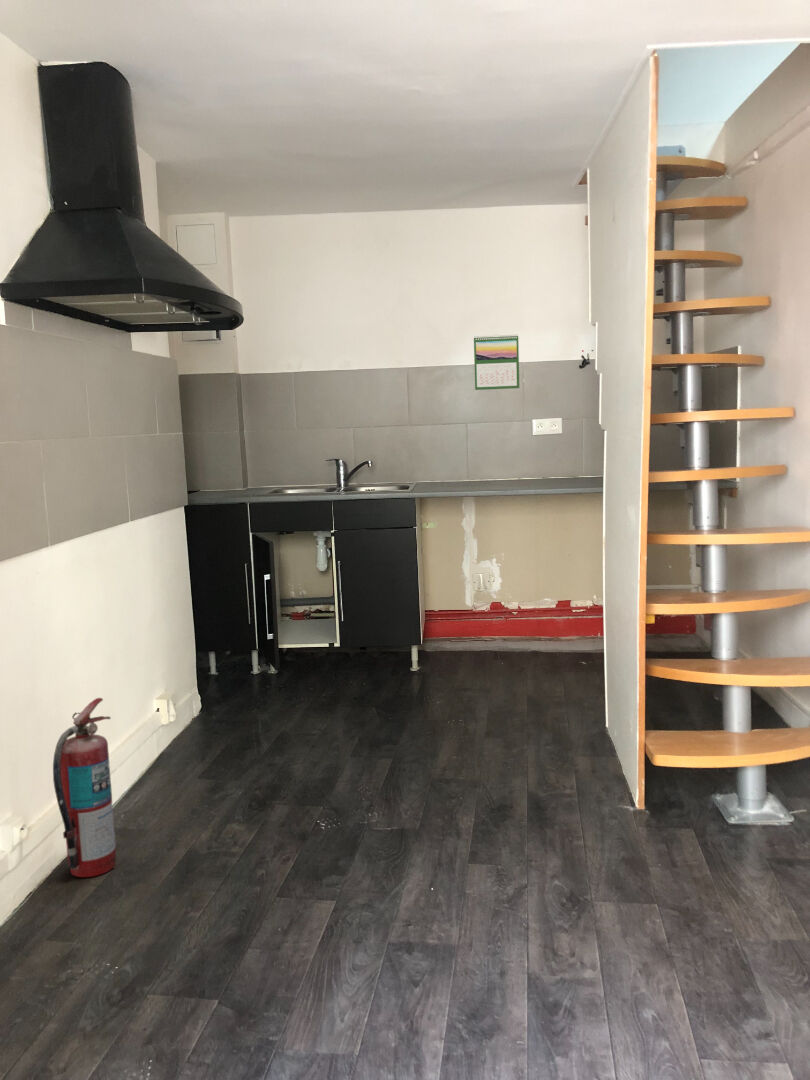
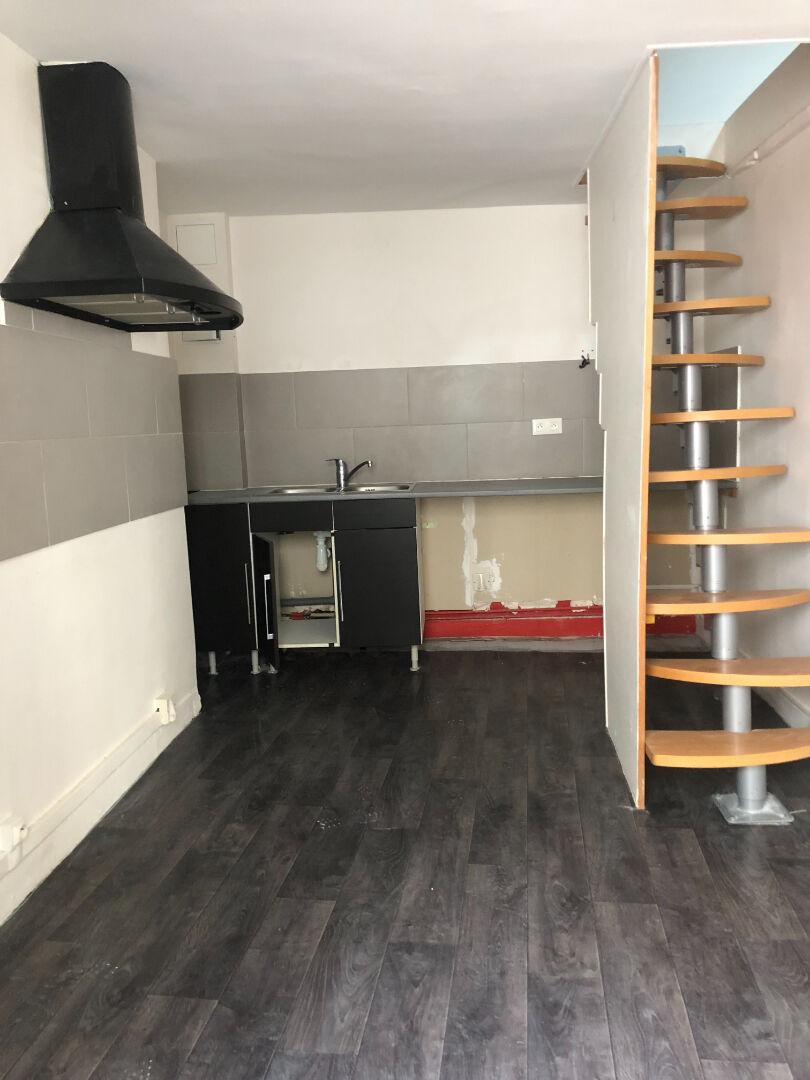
- calendar (496, 361)
- fire extinguisher (85, 787)
